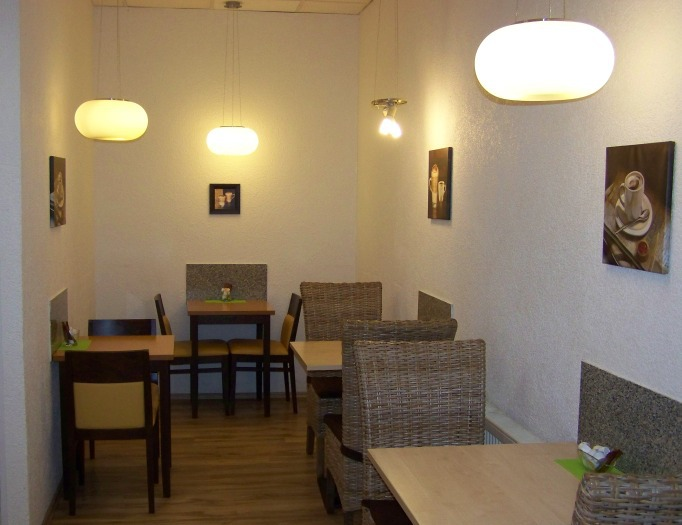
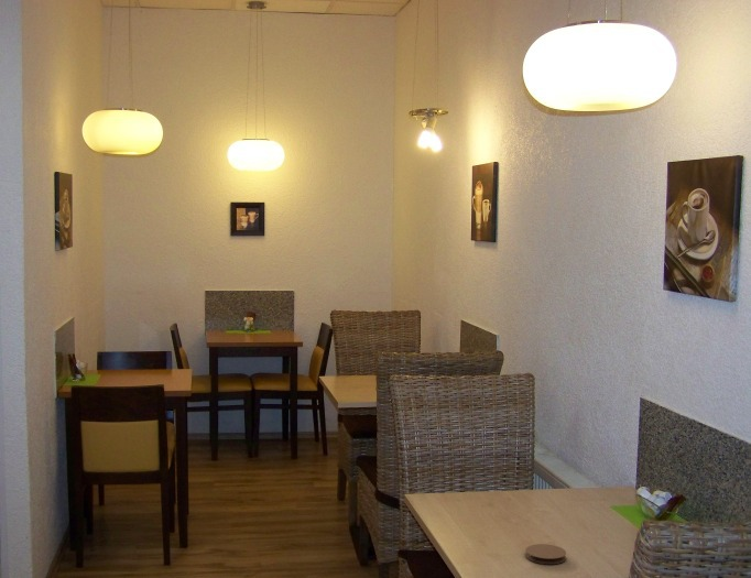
+ coaster (545, 554)
